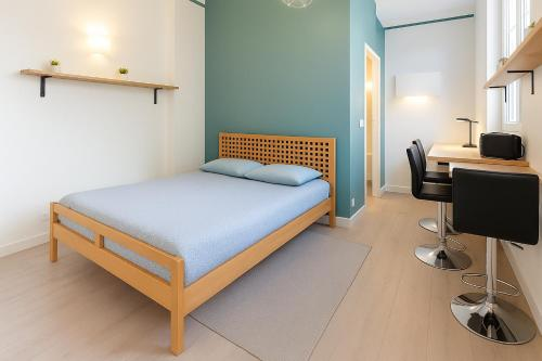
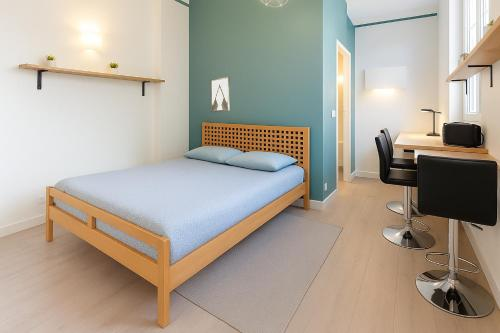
+ wall art (219, 95)
